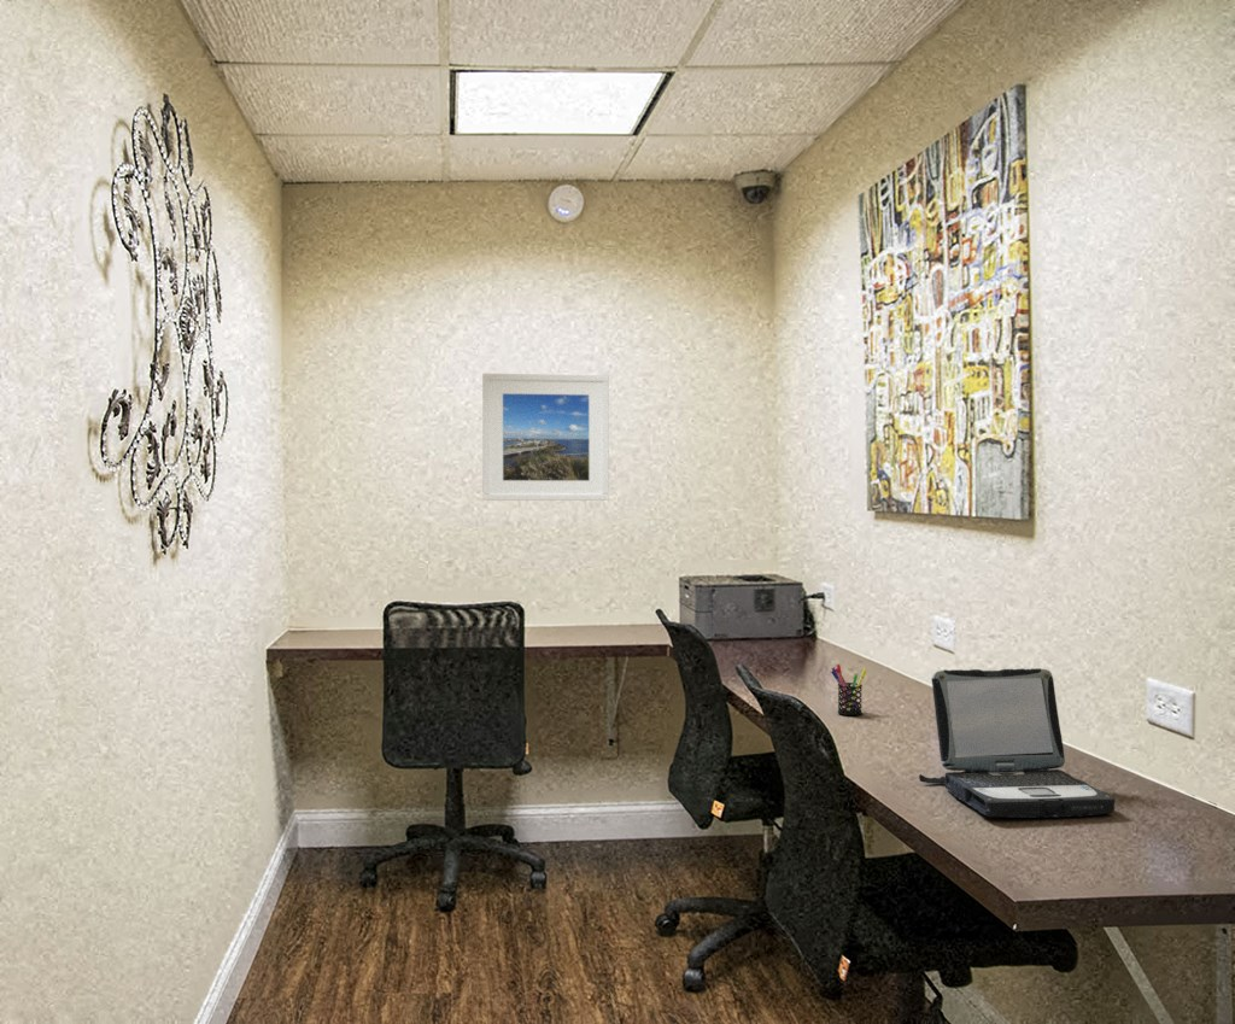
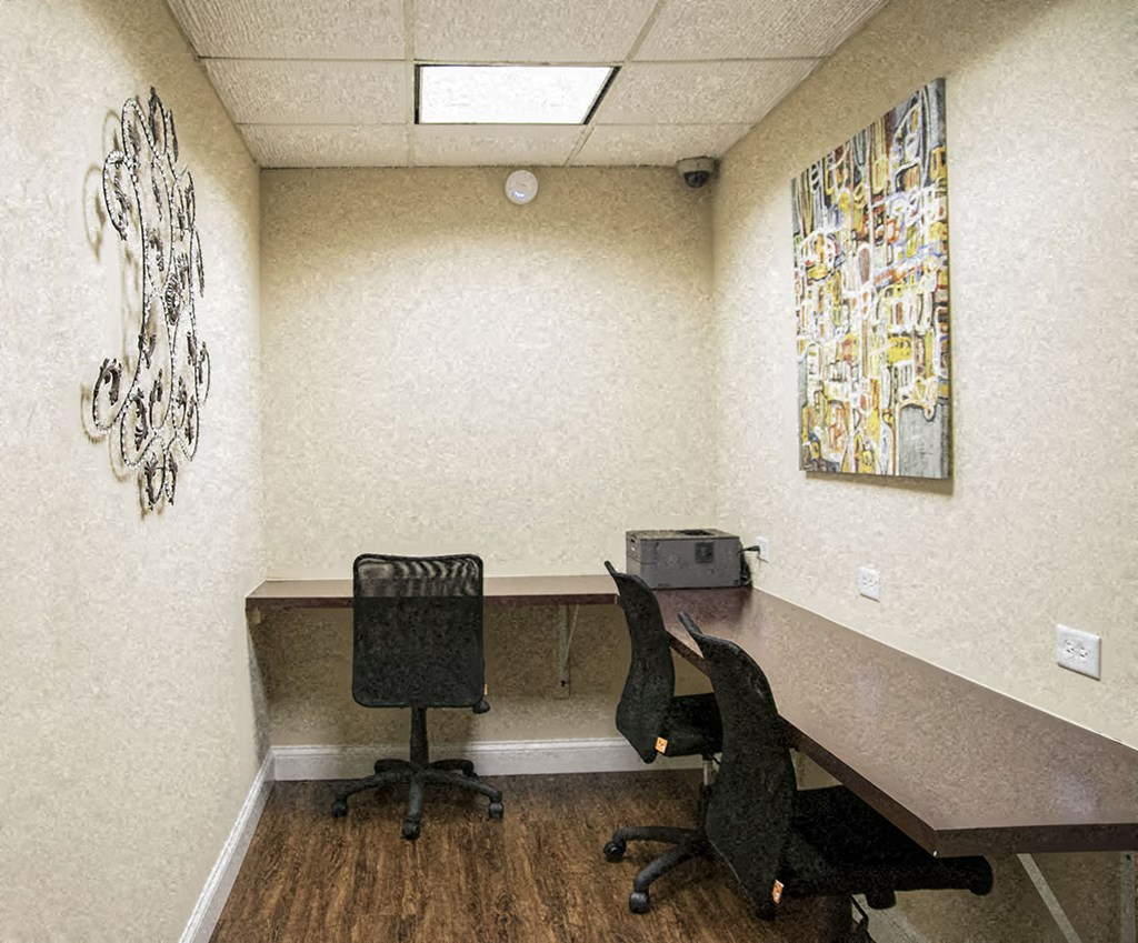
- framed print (545, 437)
- pen holder (849, 689)
- laptop (1014, 737)
